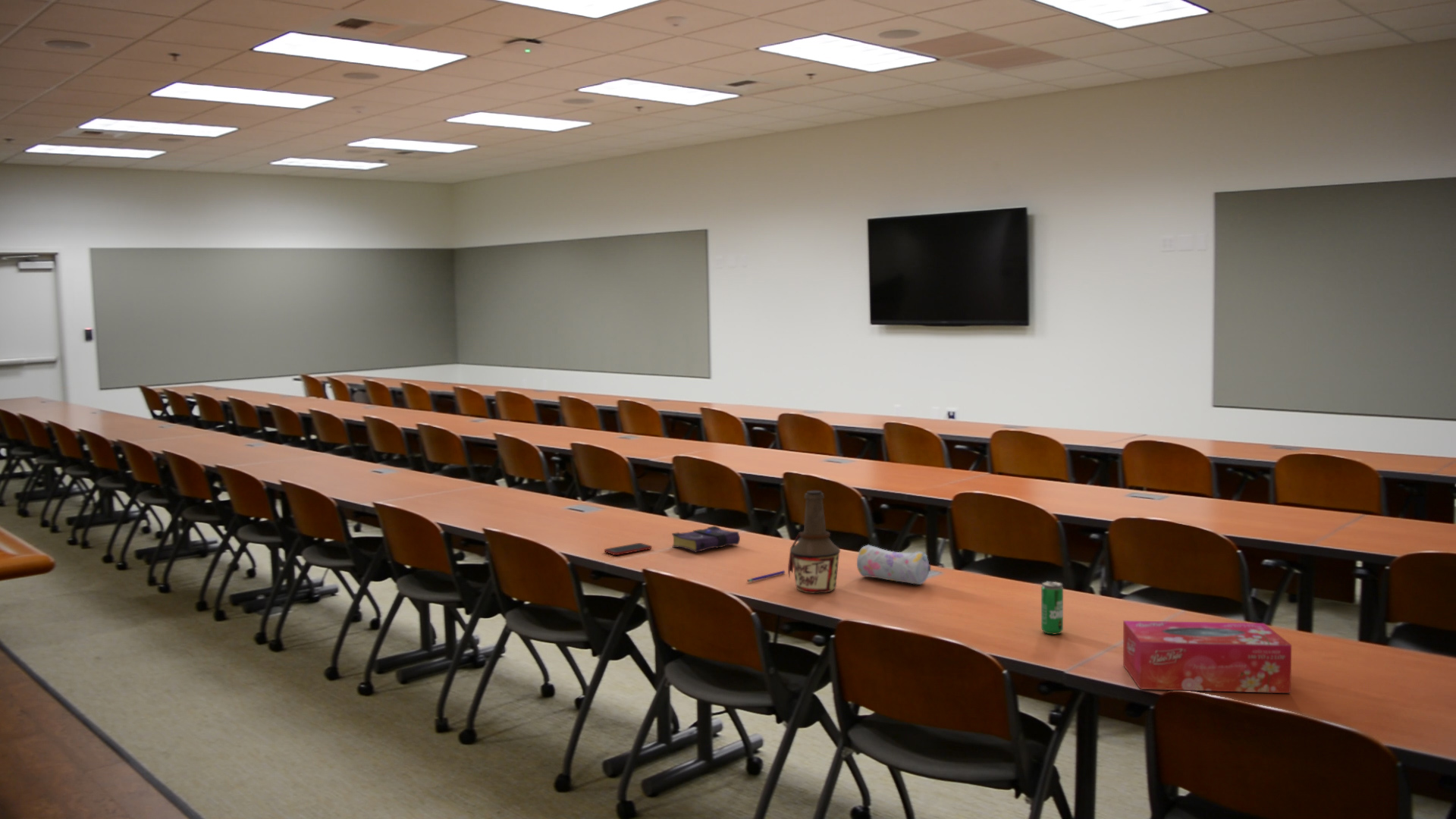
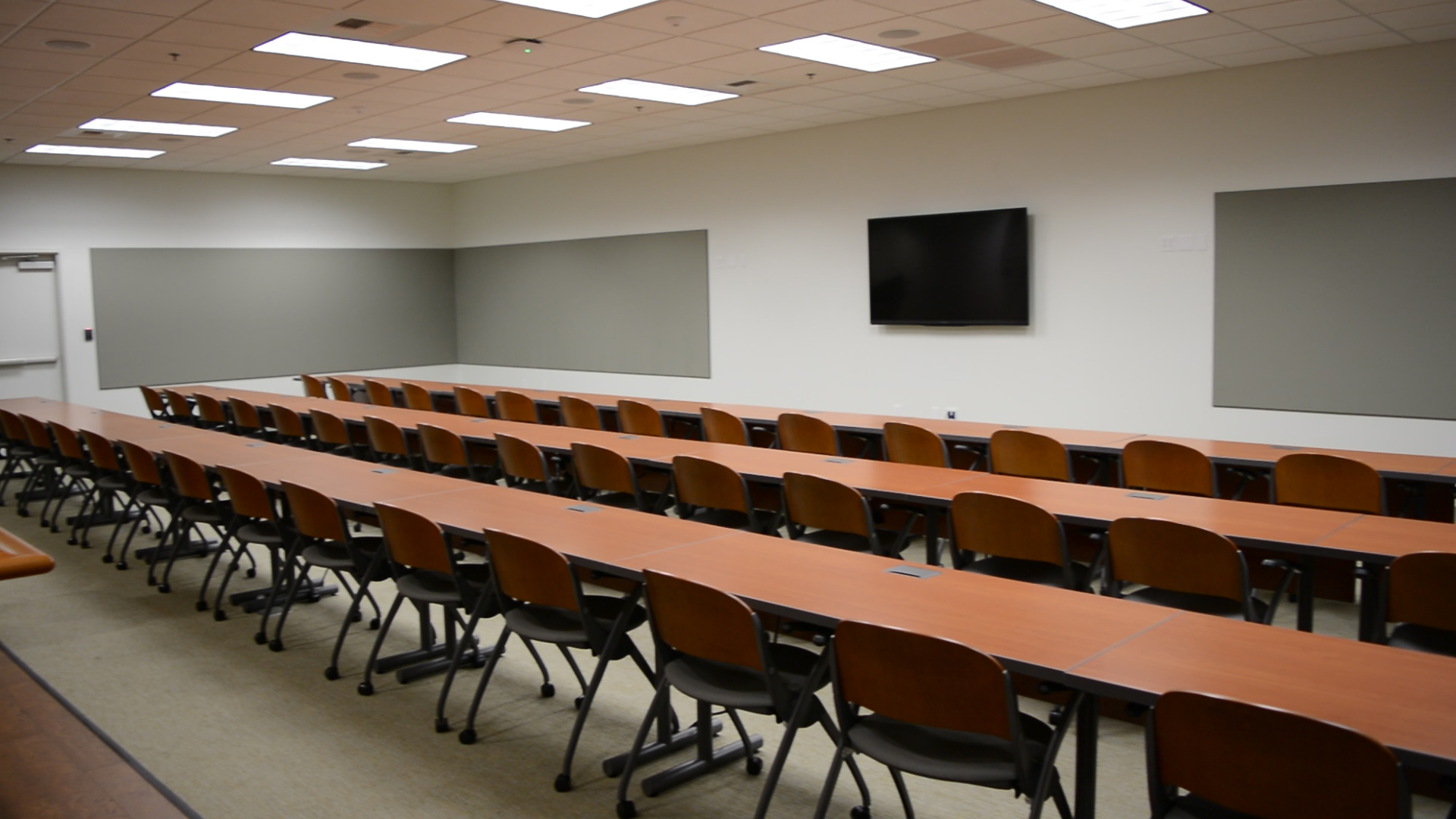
- book (706, 538)
- pen (766, 576)
- tissue box (1203, 655)
- bottle (812, 540)
- pencil case (893, 564)
- beverage can (1052, 607)
- cell phone (628, 549)
